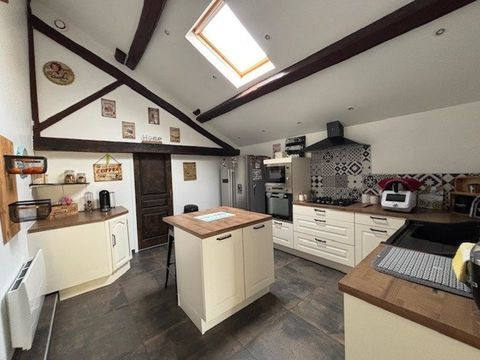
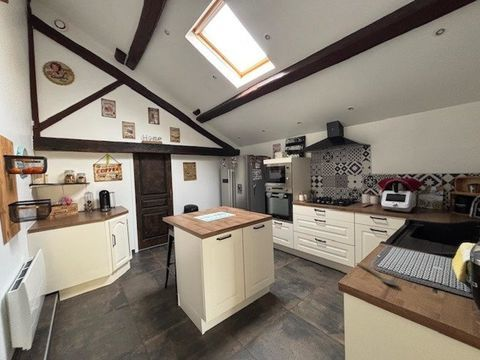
+ spoon (374, 273)
